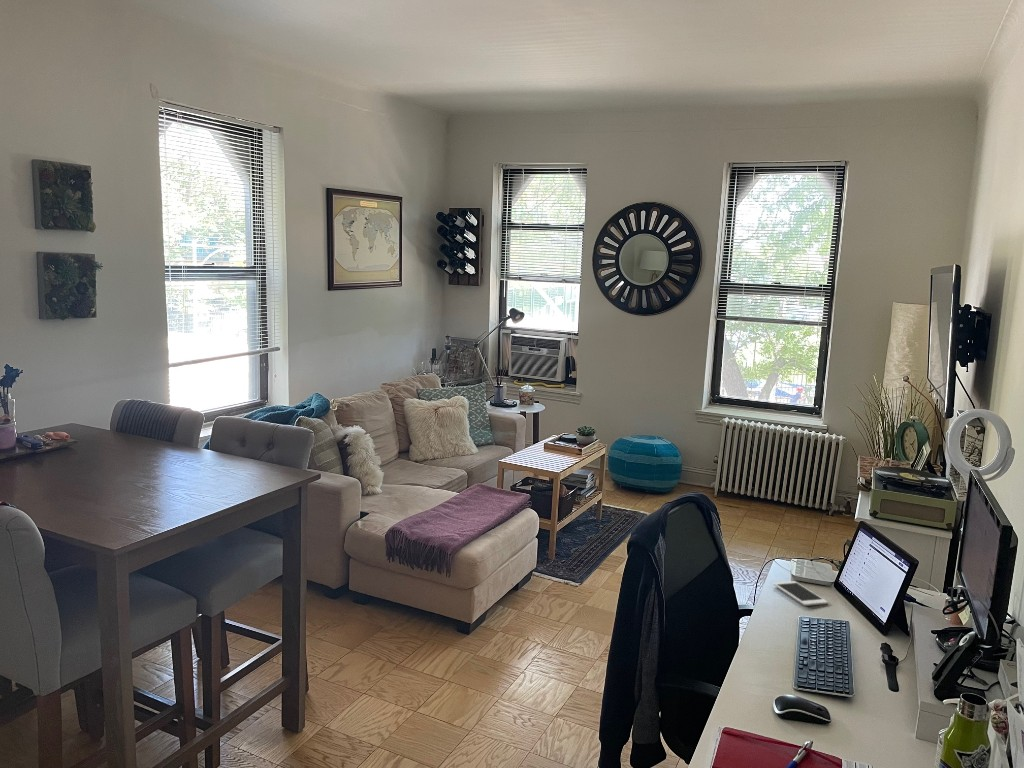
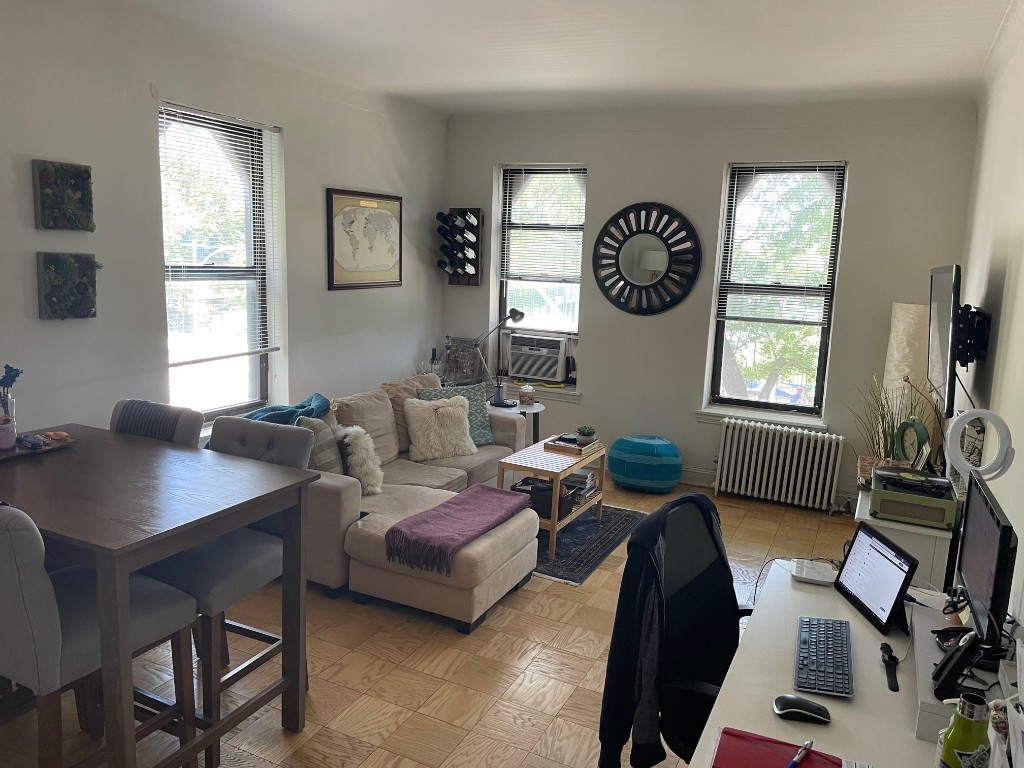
- cell phone (799, 593)
